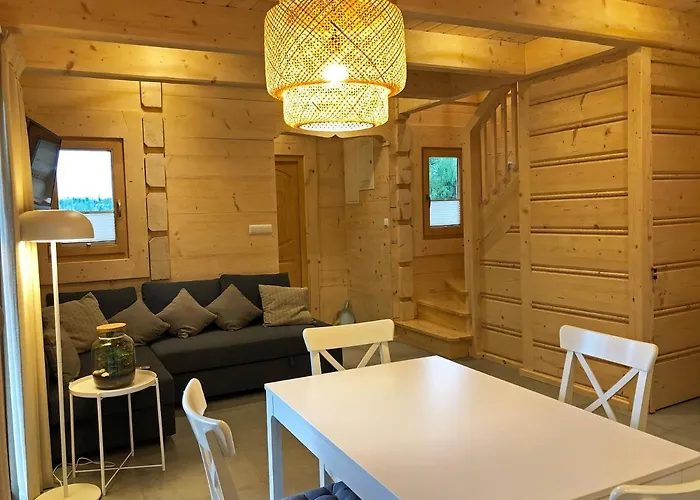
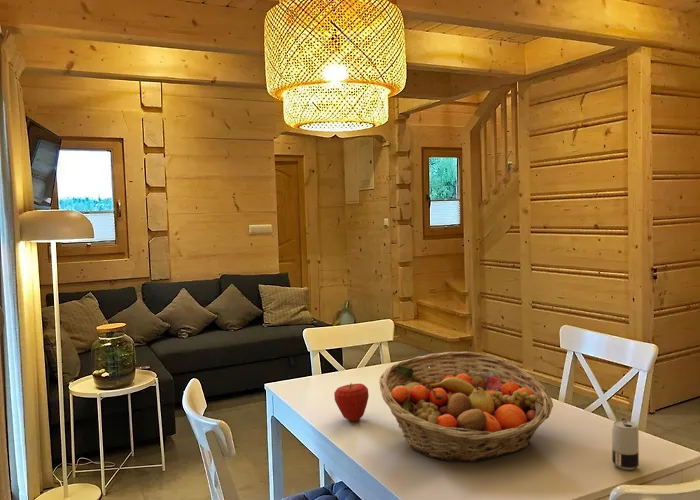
+ beverage can (625, 442)
+ apple (351, 401)
+ fruit basket (464, 402)
